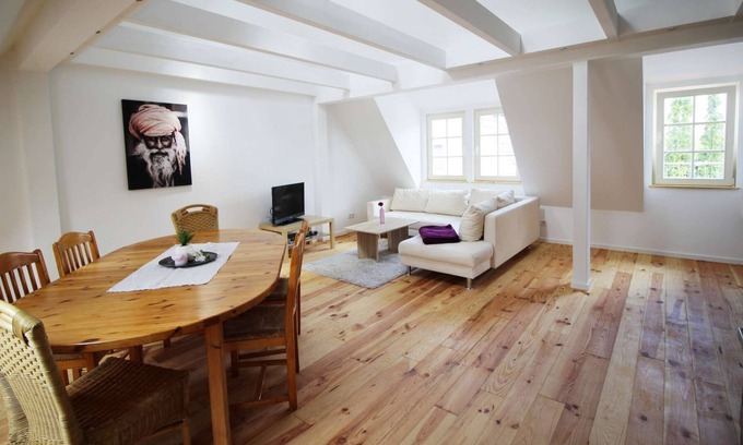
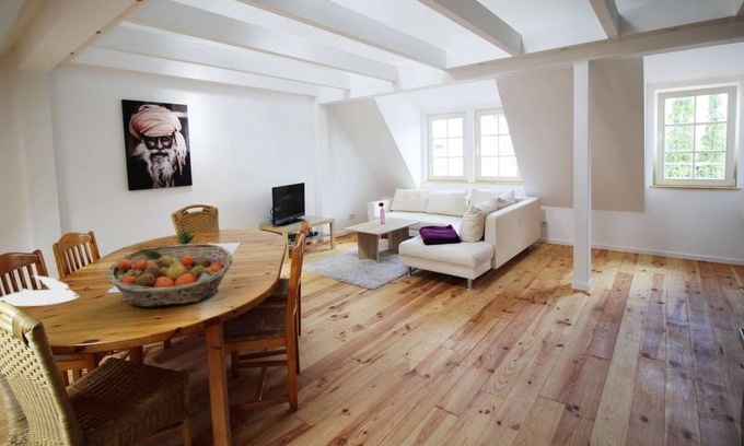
+ plate (39, 285)
+ fruit basket (173, 272)
